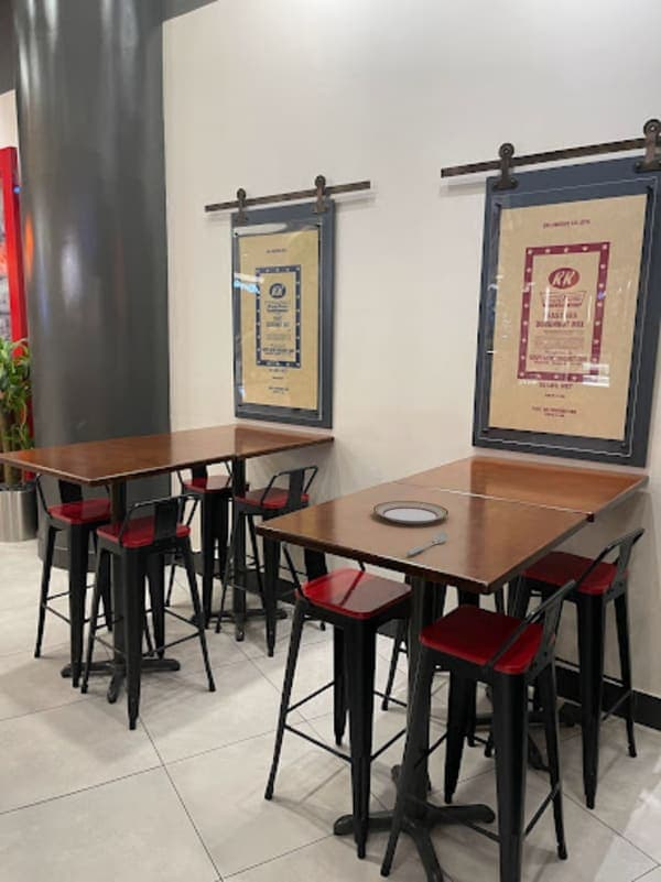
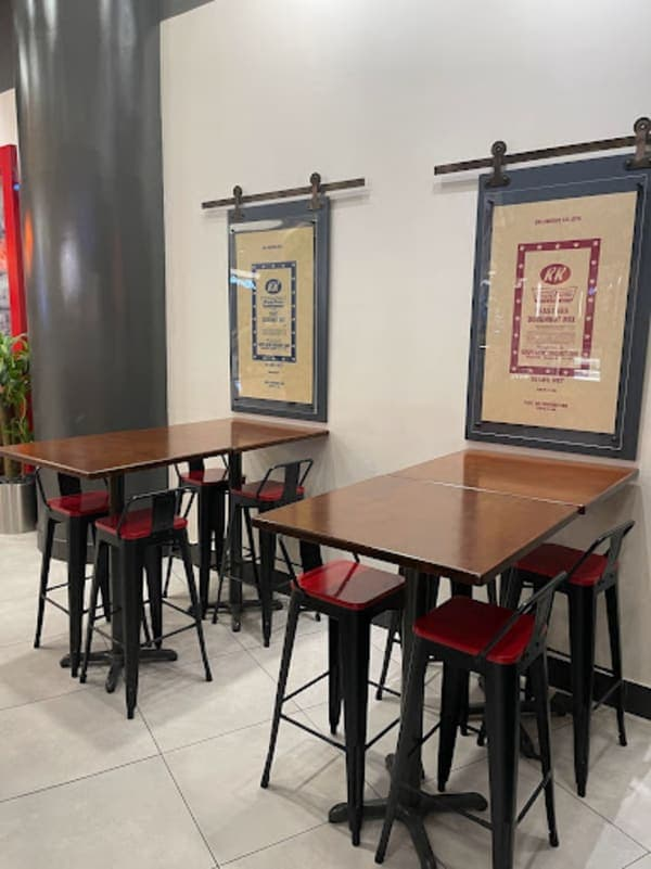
- spoon (426, 545)
- plate (410, 513)
